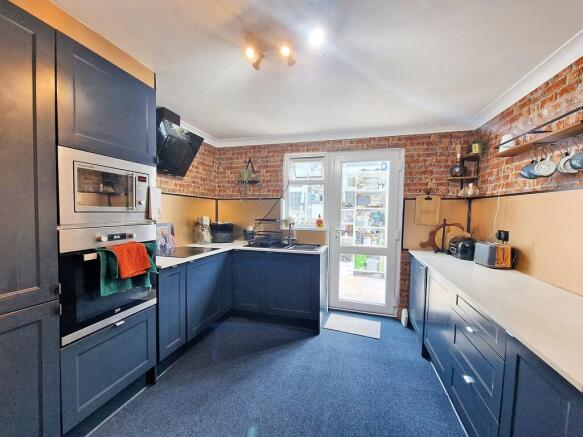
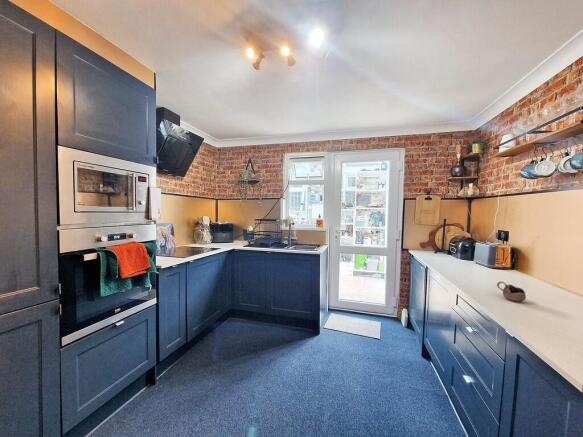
+ cup (510, 290)
